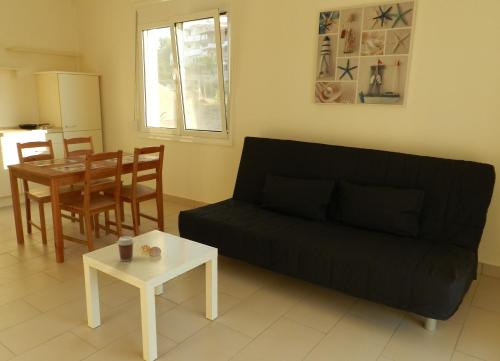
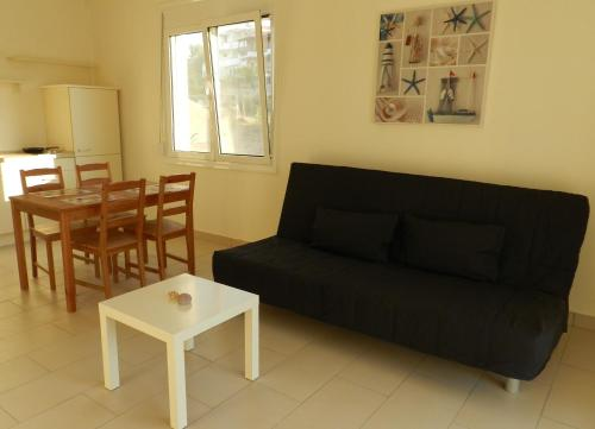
- coffee cup (125, 248)
